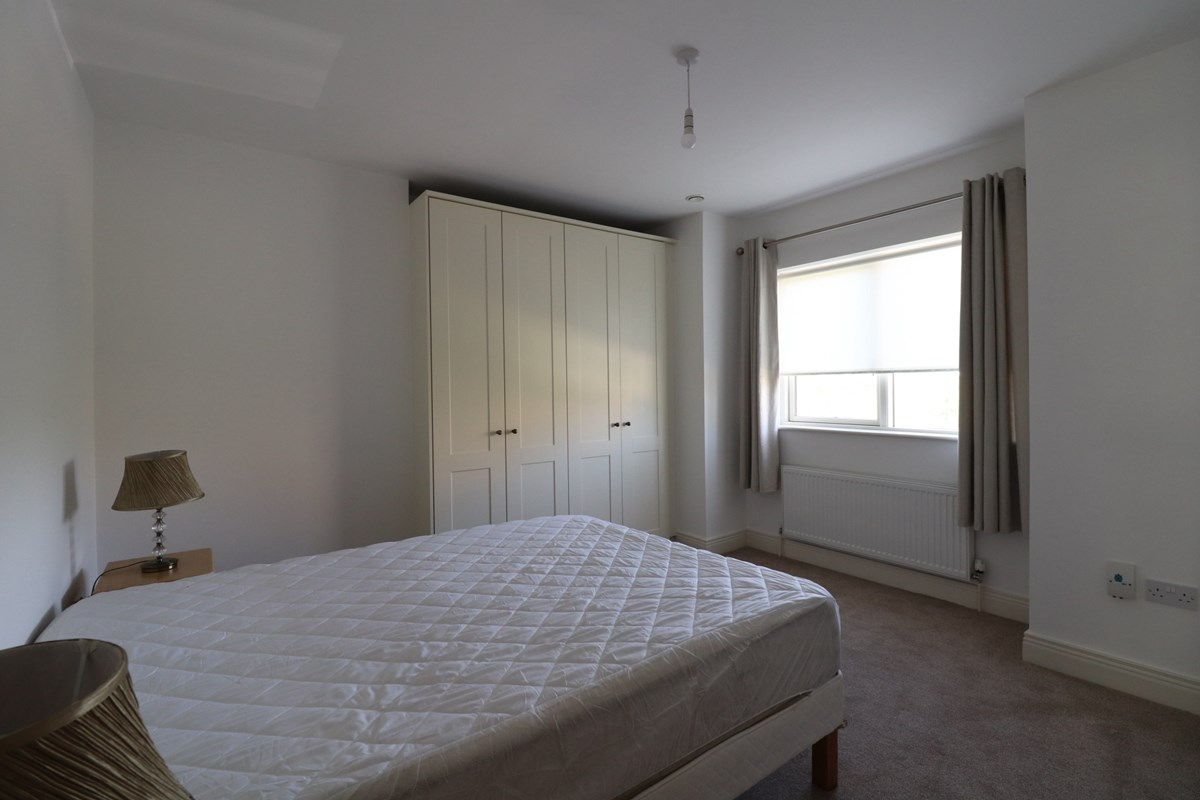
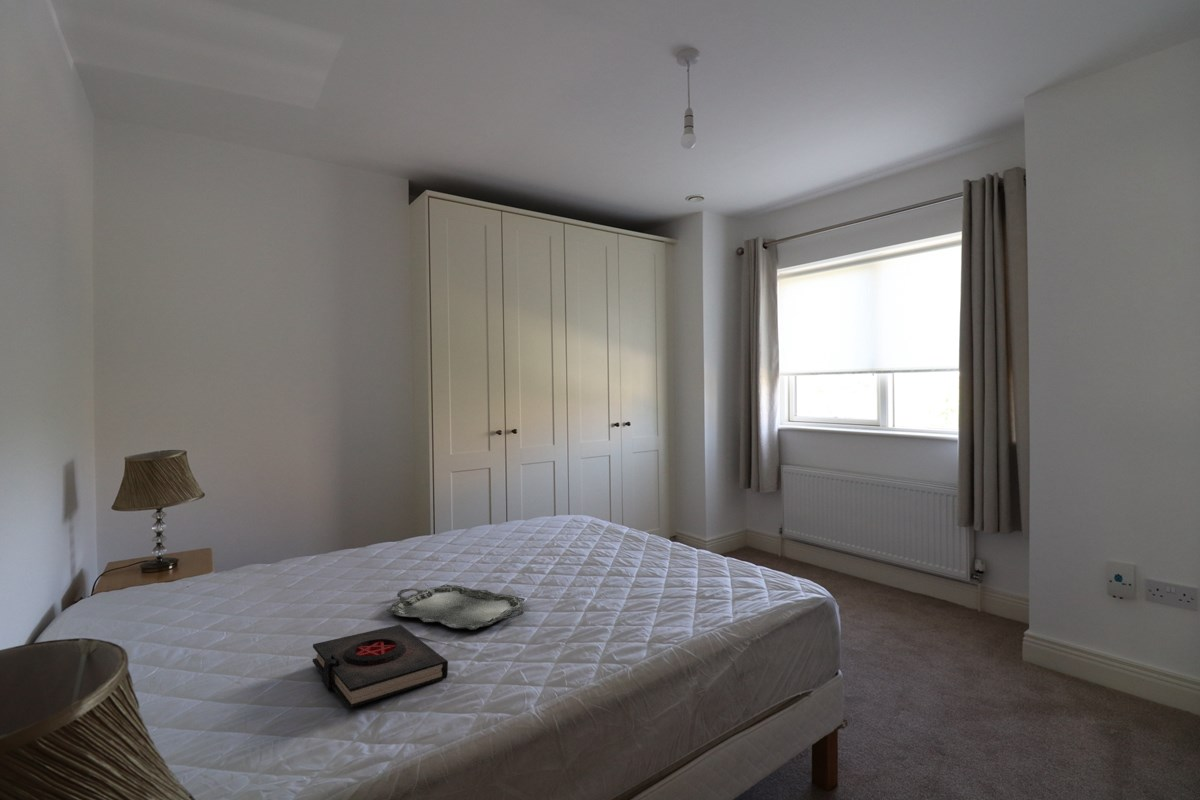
+ serving tray (457, 605)
+ book (377, 657)
